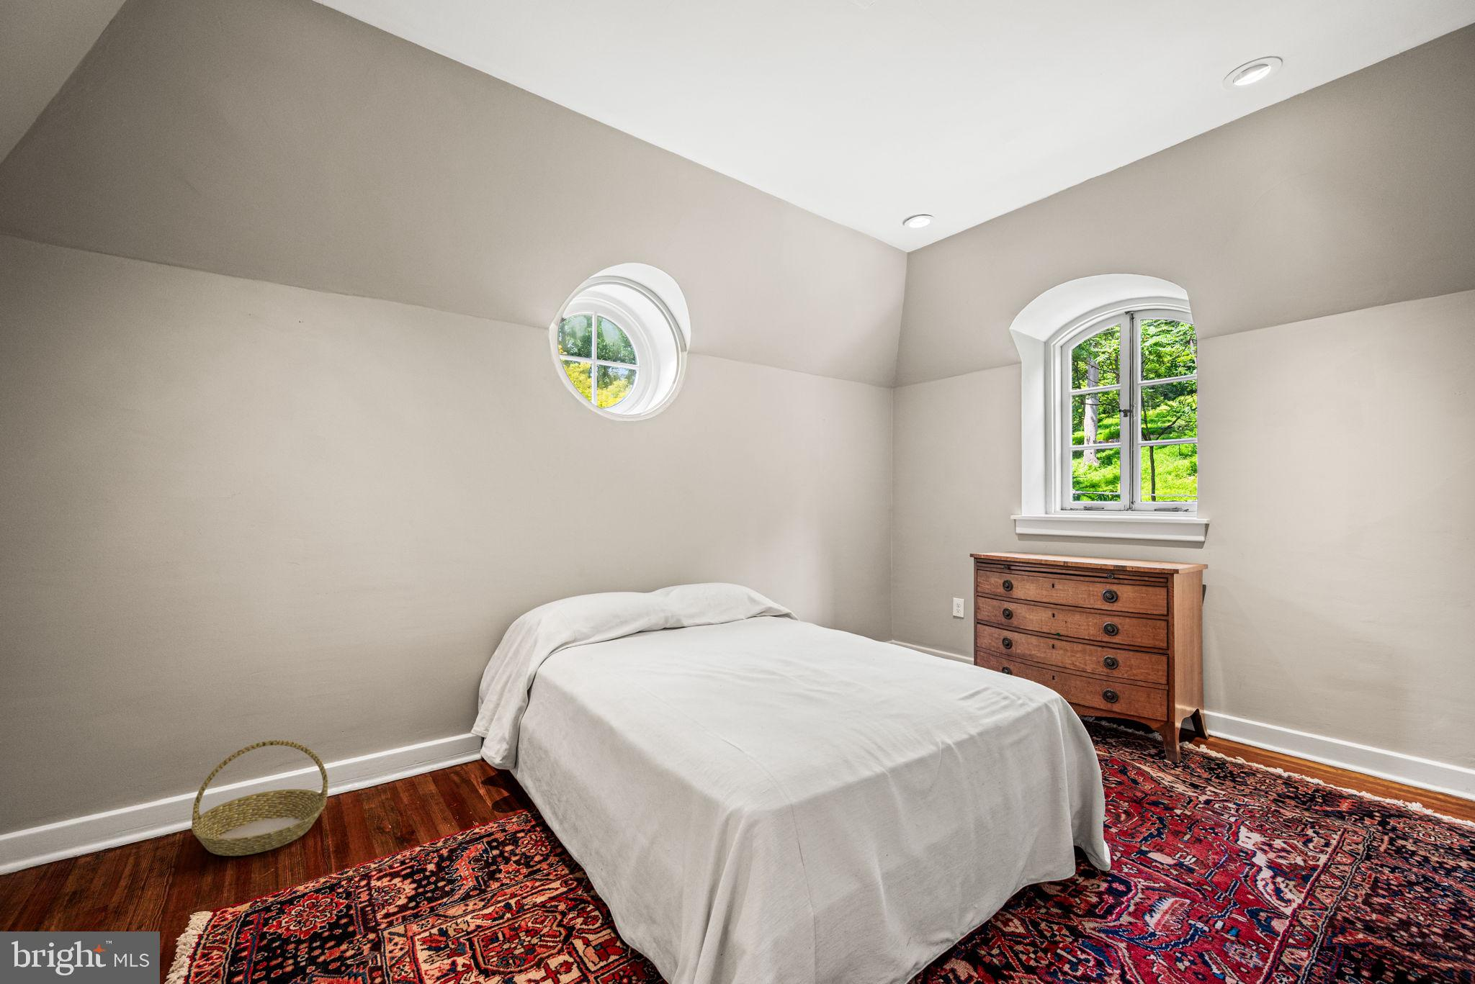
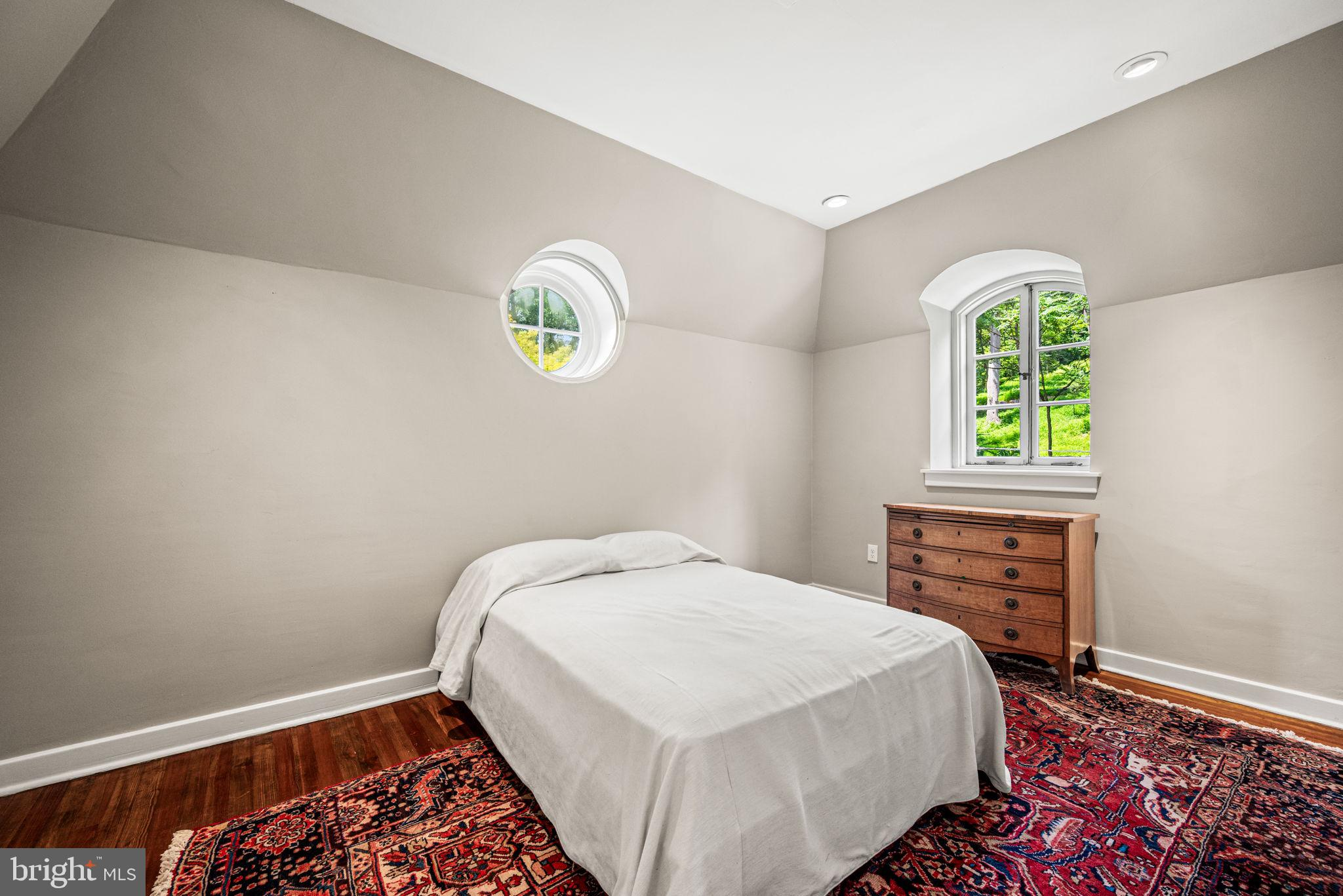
- basket (265, 792)
